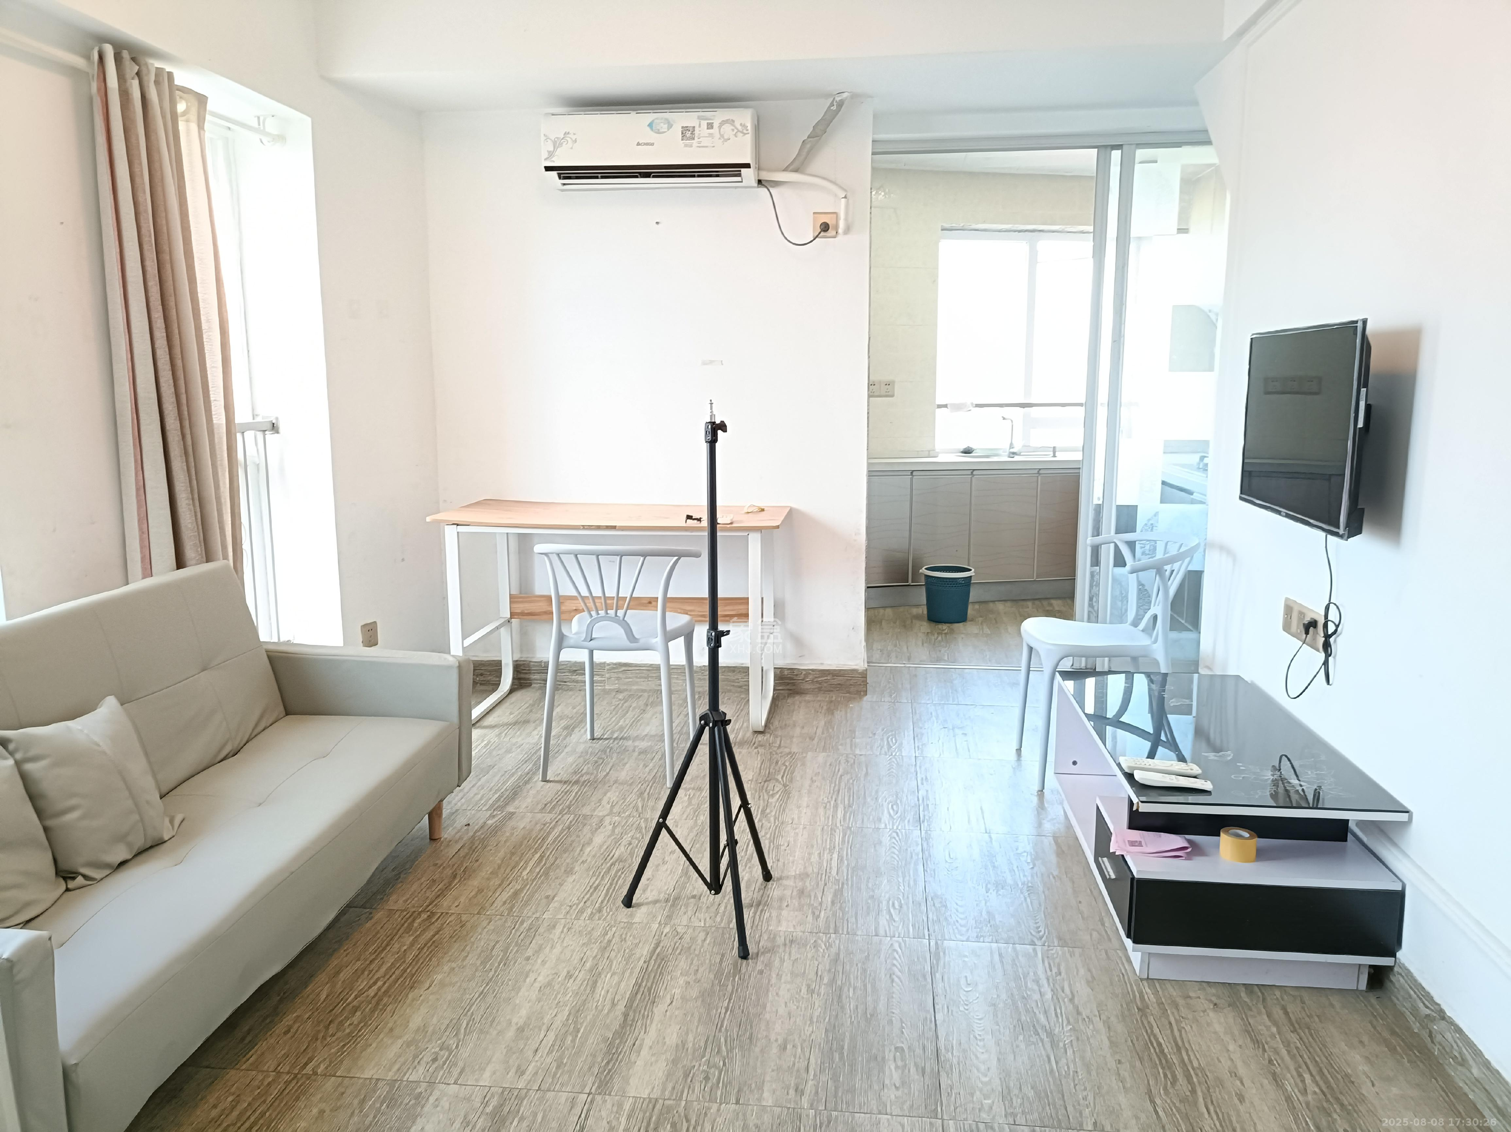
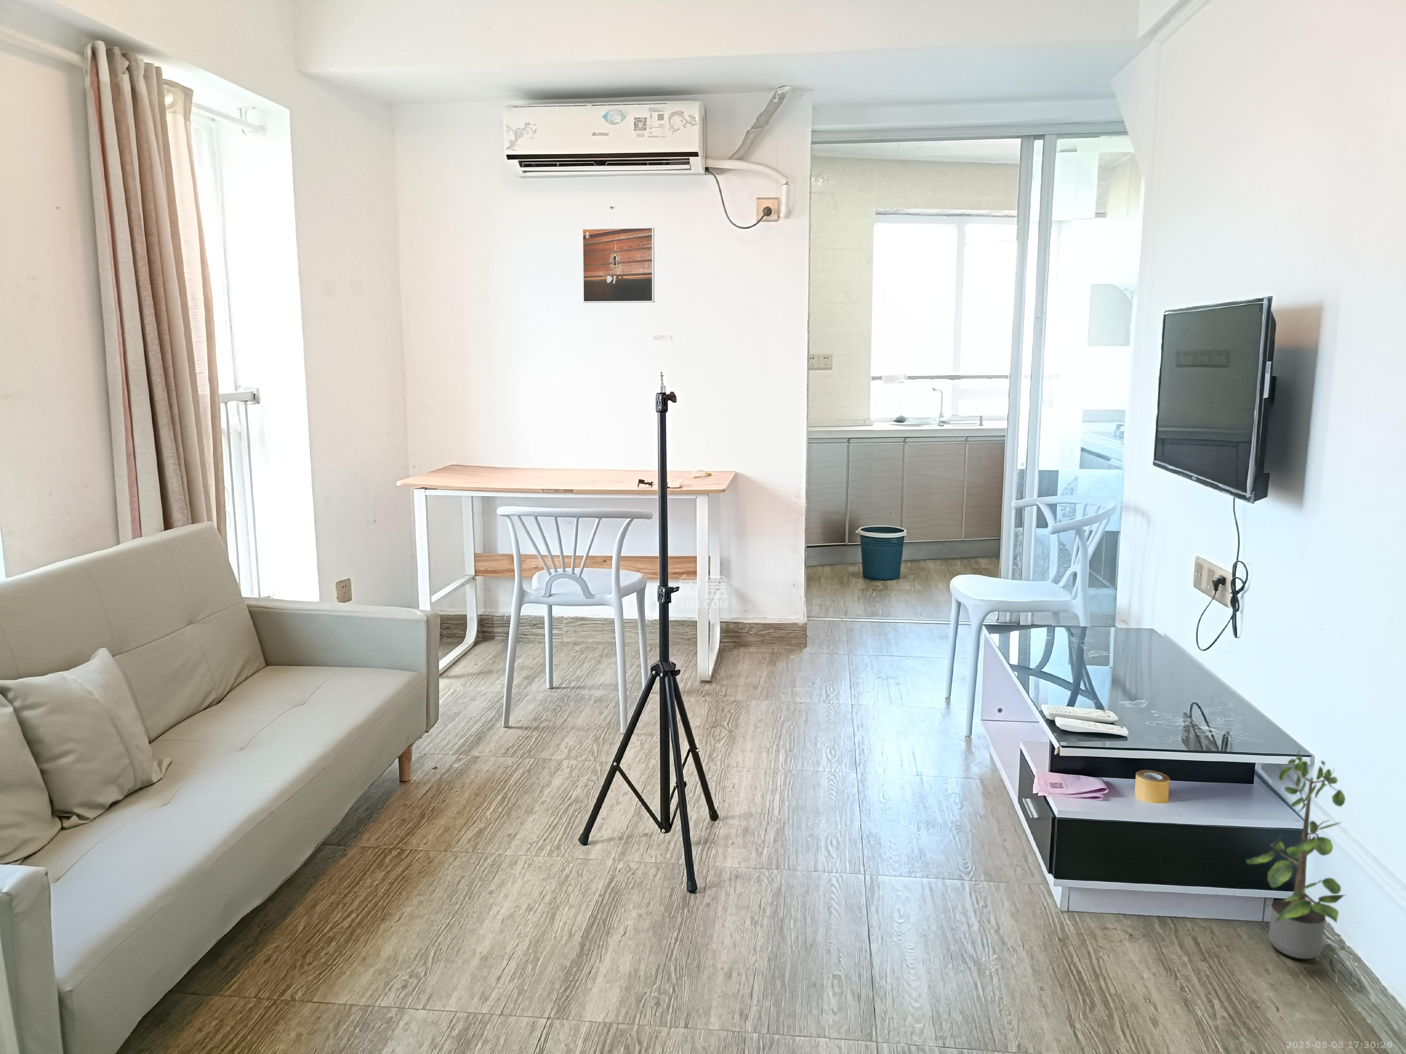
+ potted plant (1305, 861)
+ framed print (618, 266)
